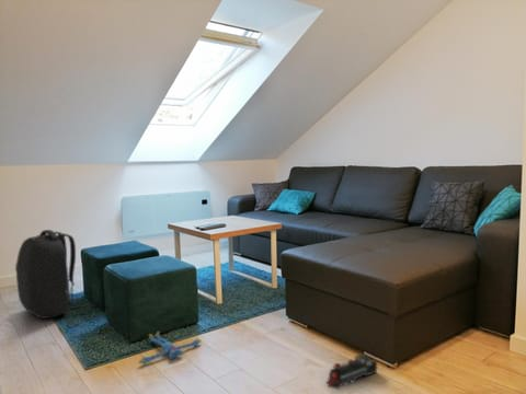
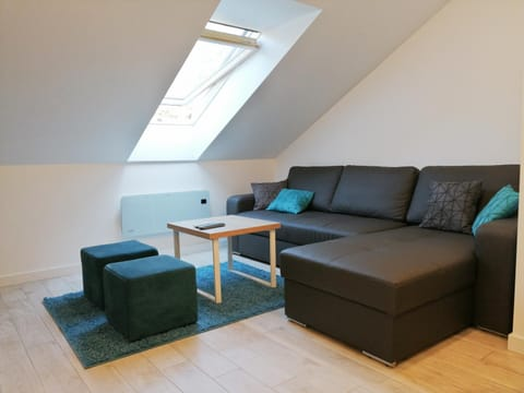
- backpack (50, 270)
- toy train (352, 368)
- plush toy (164, 344)
